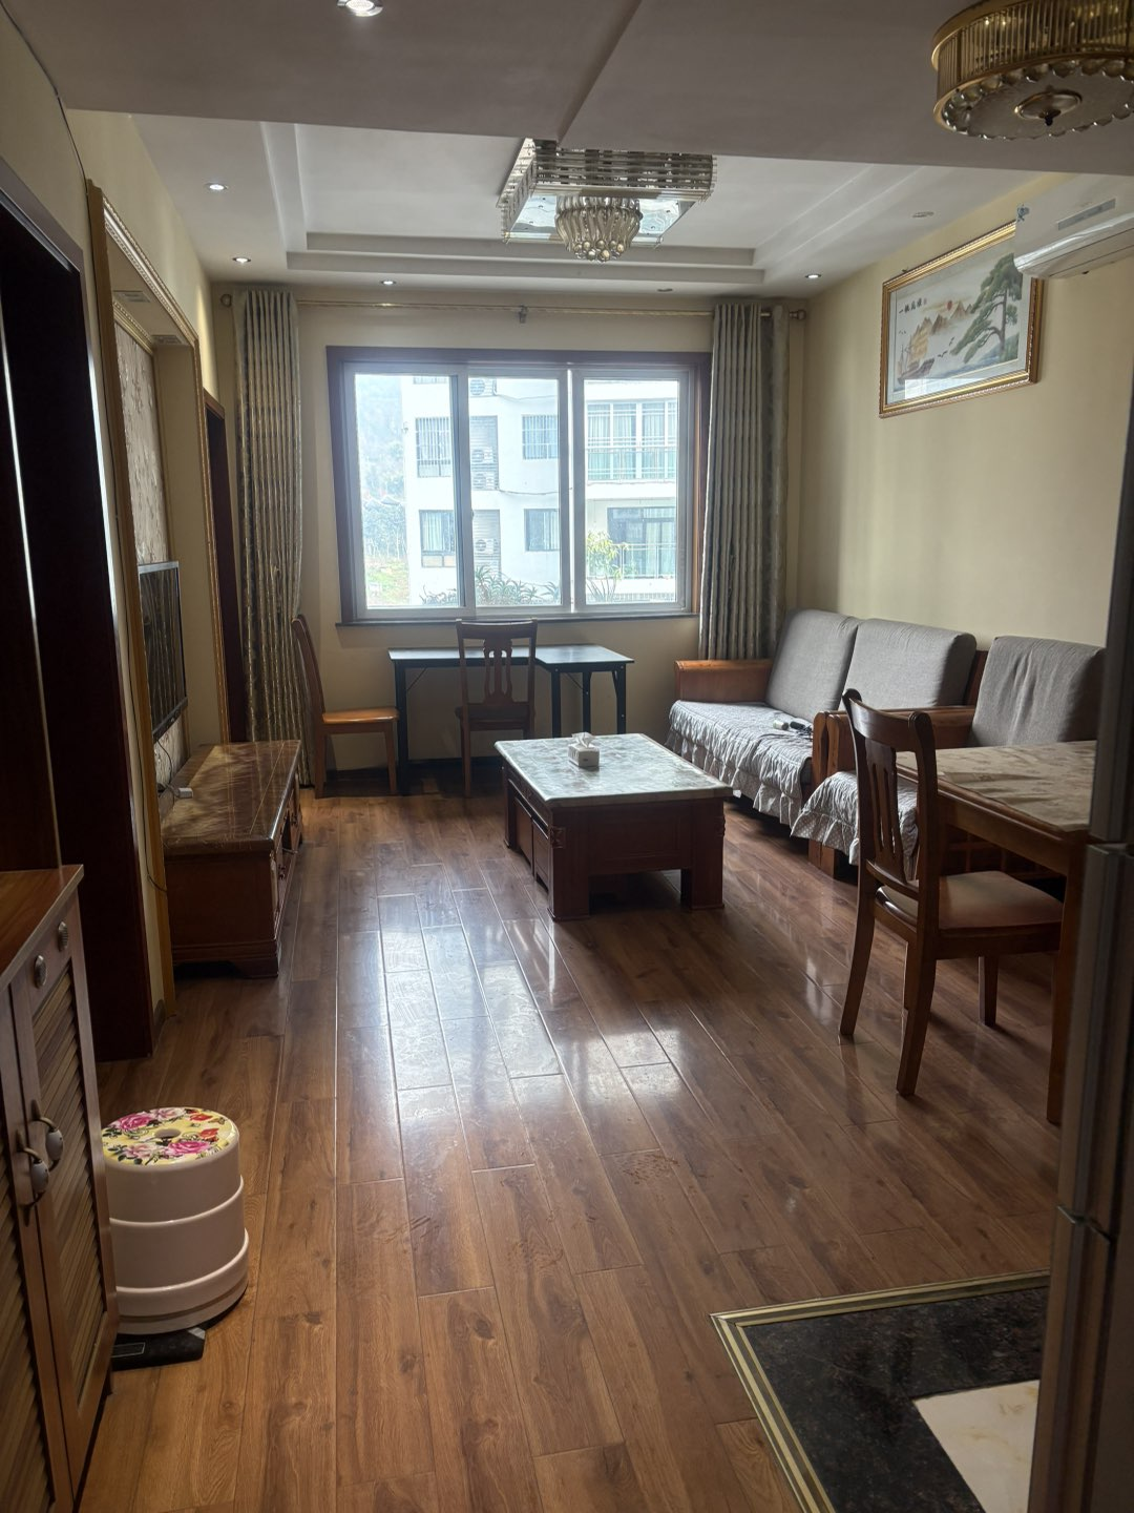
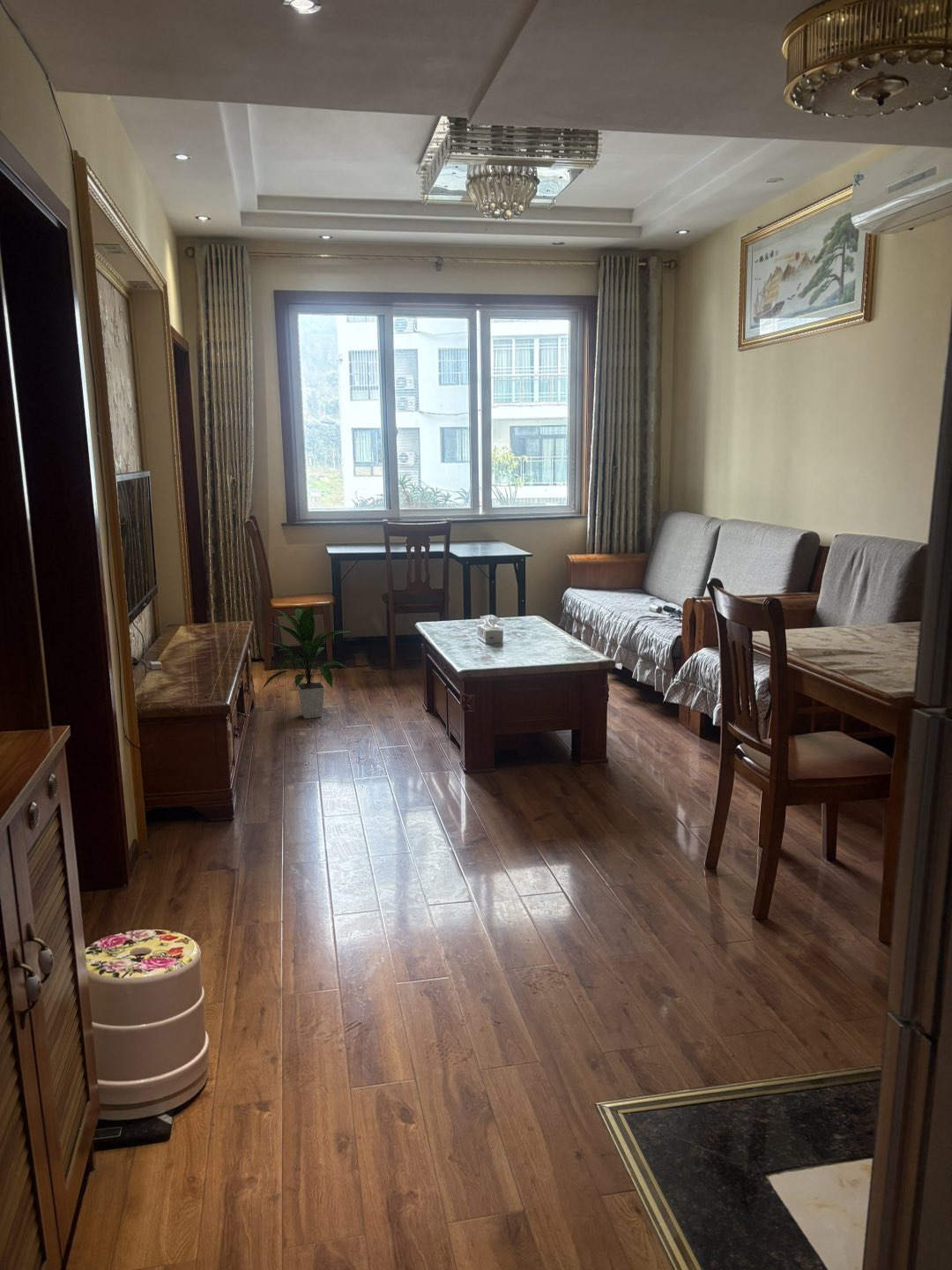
+ indoor plant (304, 659)
